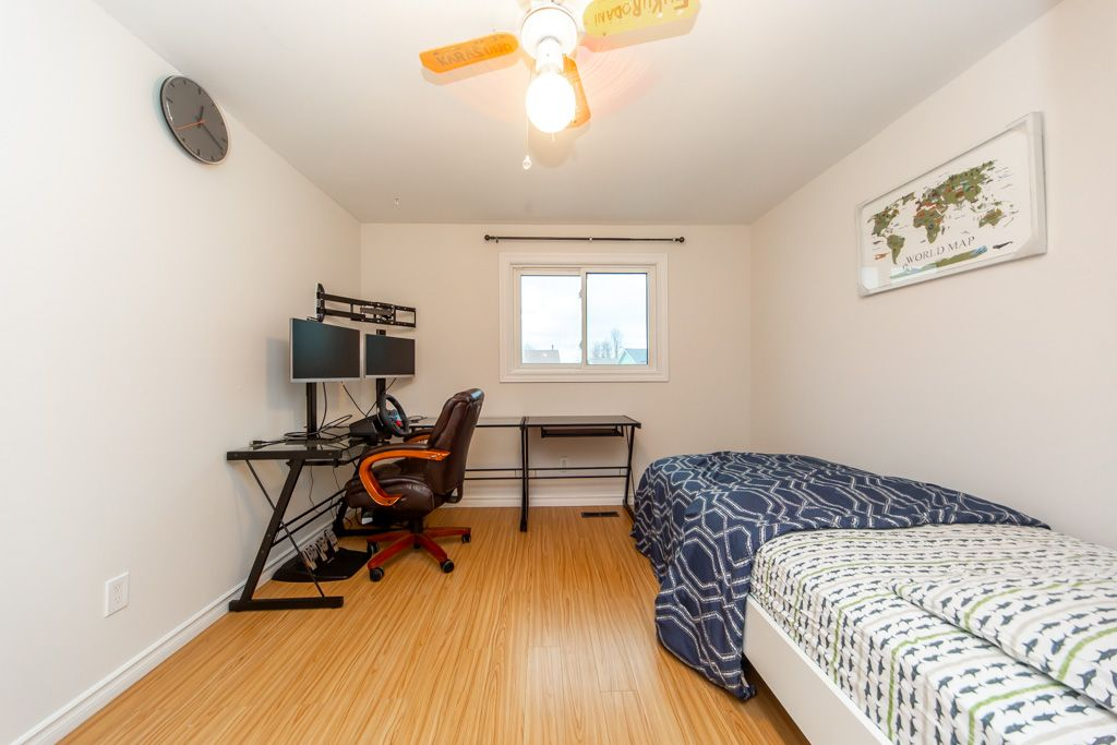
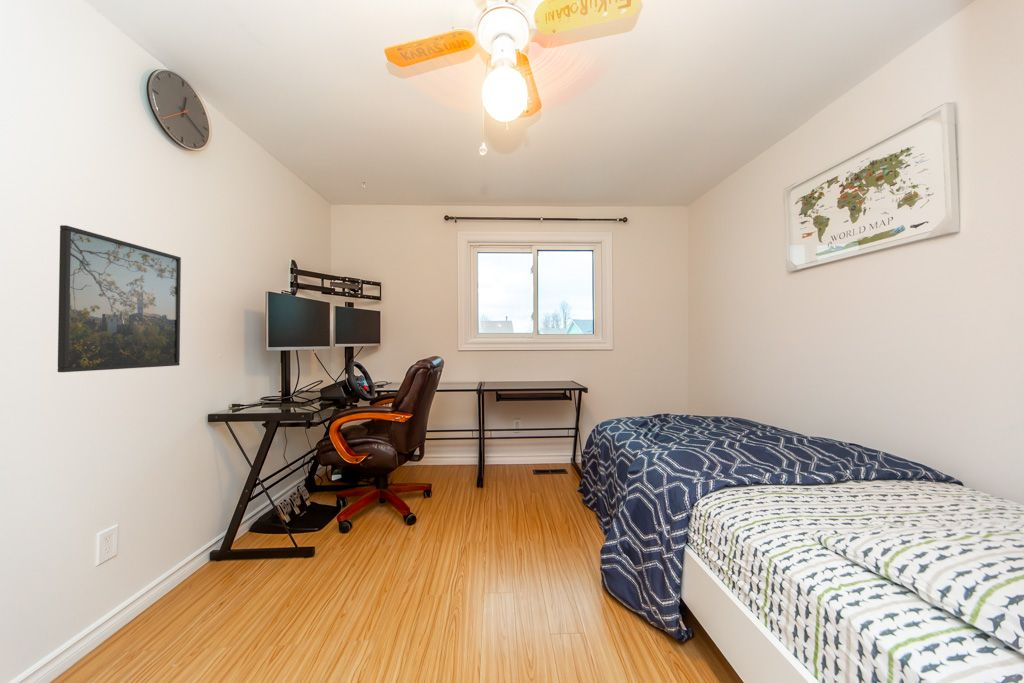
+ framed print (128, 305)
